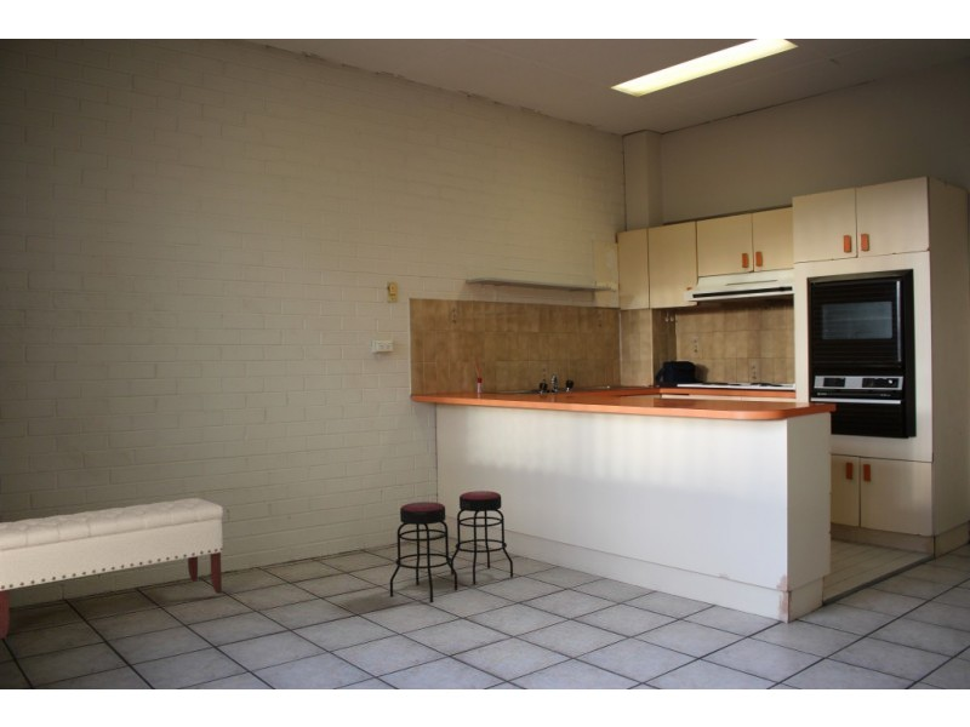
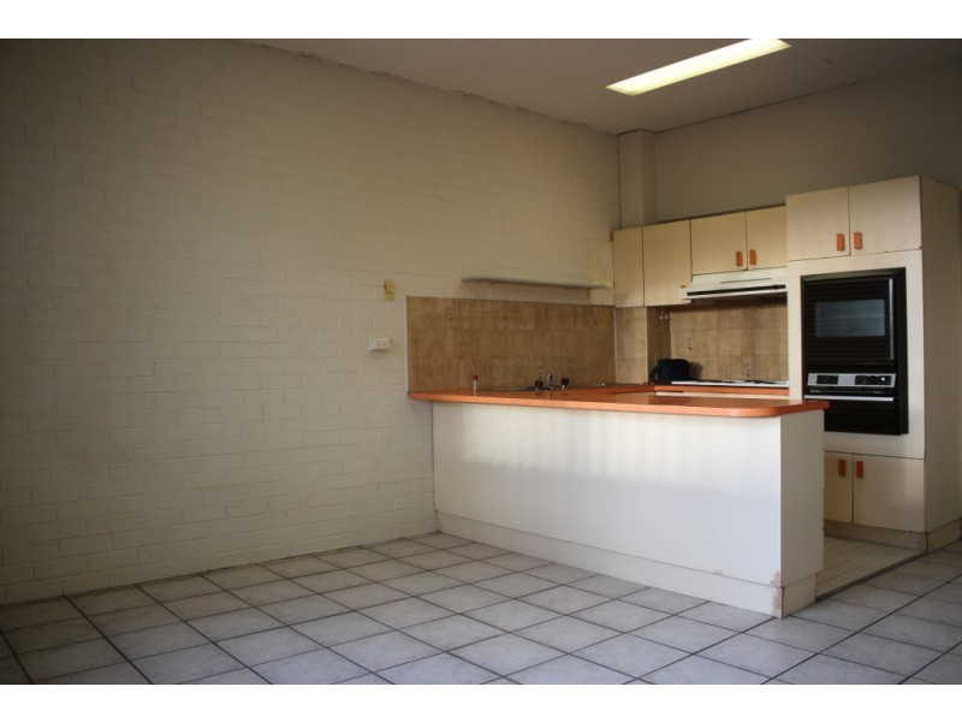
- bar stool (457, 540)
- bench (107, 560)
